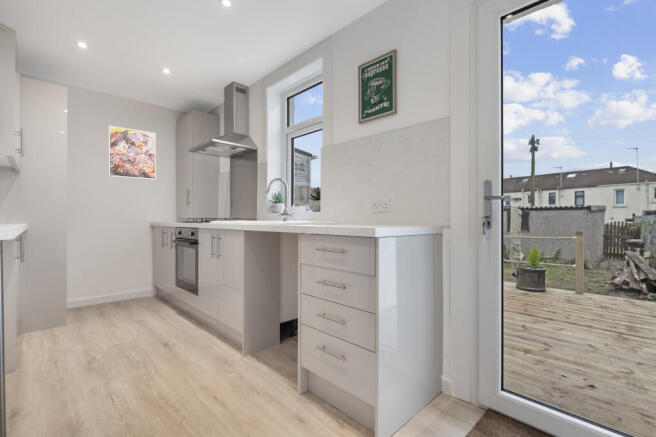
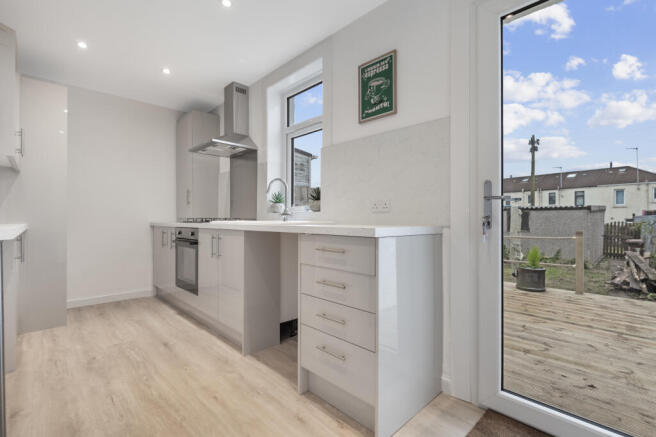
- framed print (133, 153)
